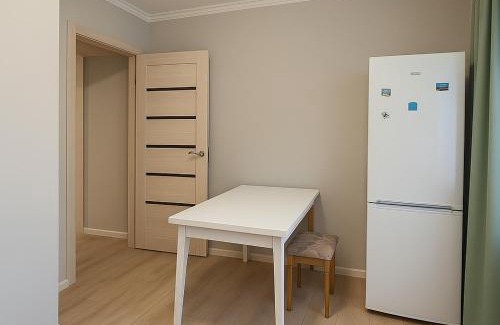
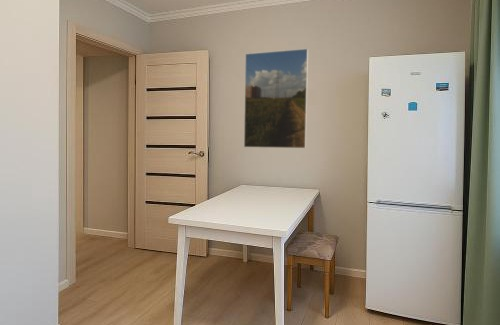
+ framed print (274, 100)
